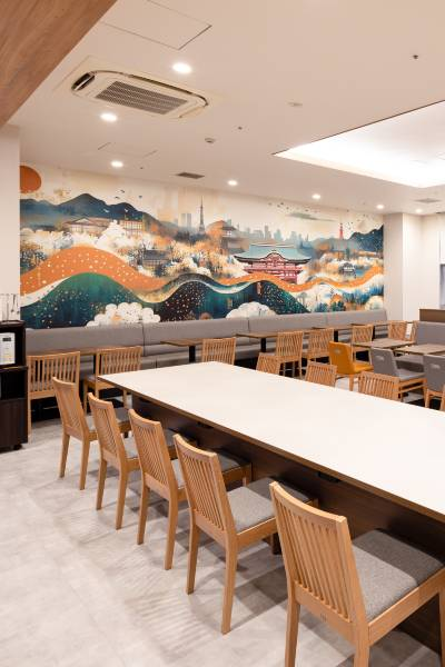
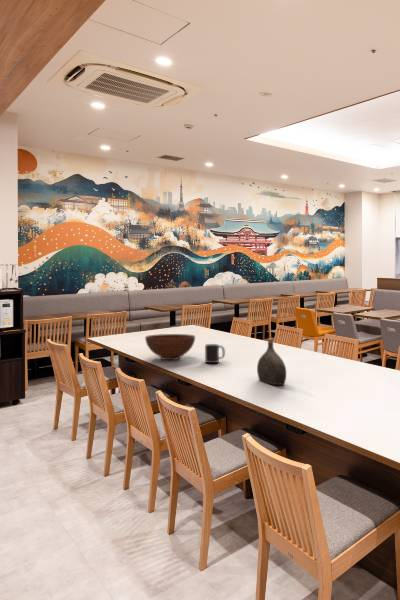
+ water jug (271, 360)
+ mug (214, 353)
+ fruit bowl (170, 347)
